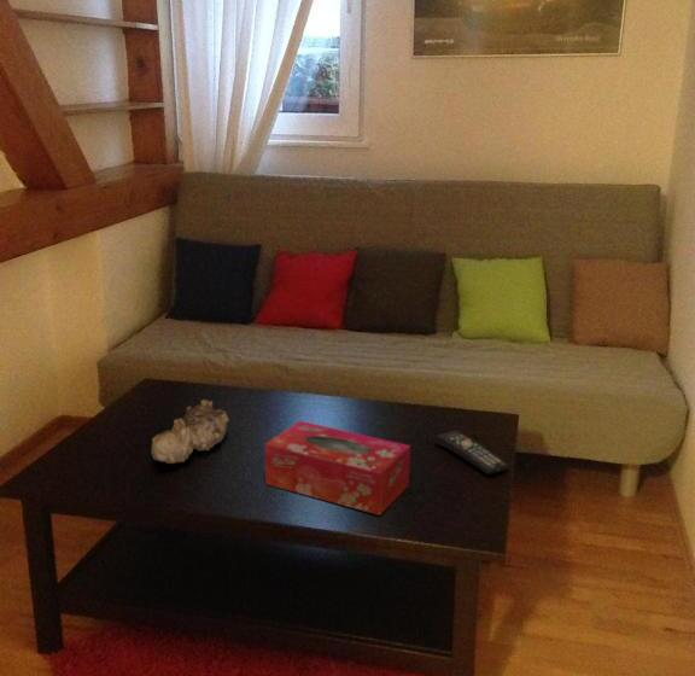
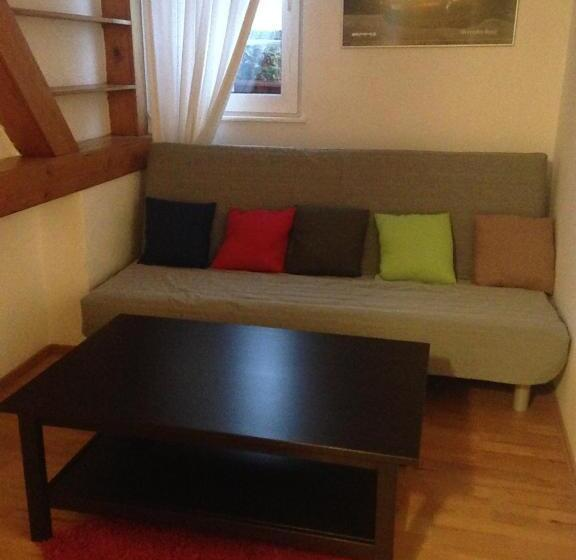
- remote control (468, 450)
- tissue box (337, 465)
- candle (186, 433)
